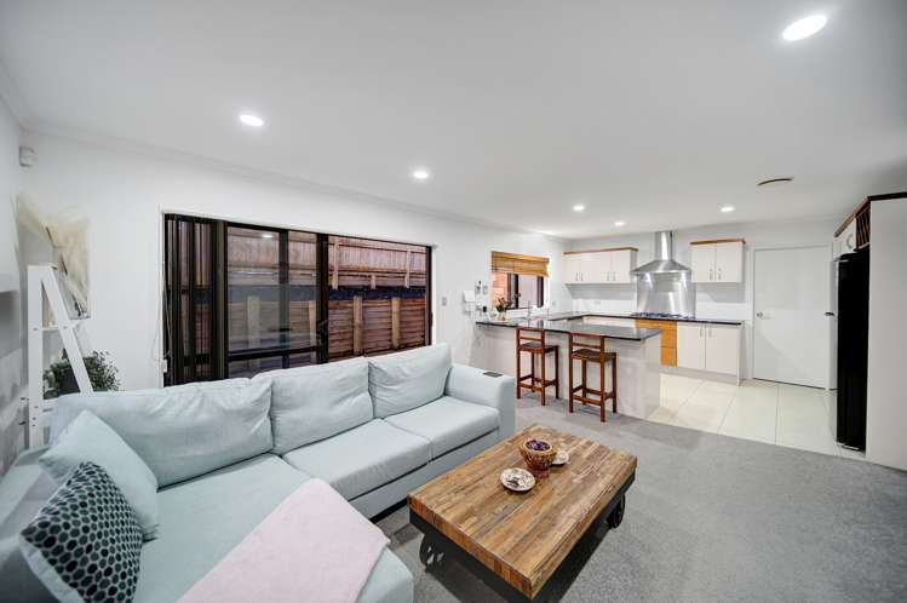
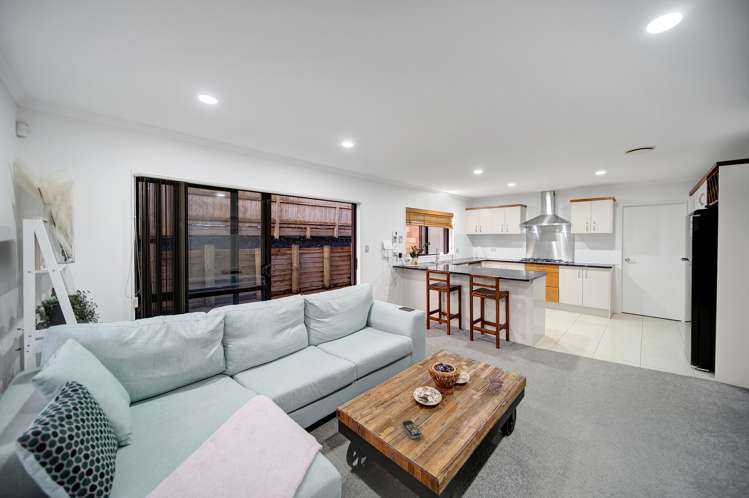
+ remote control (411, 428)
+ flower (494, 384)
